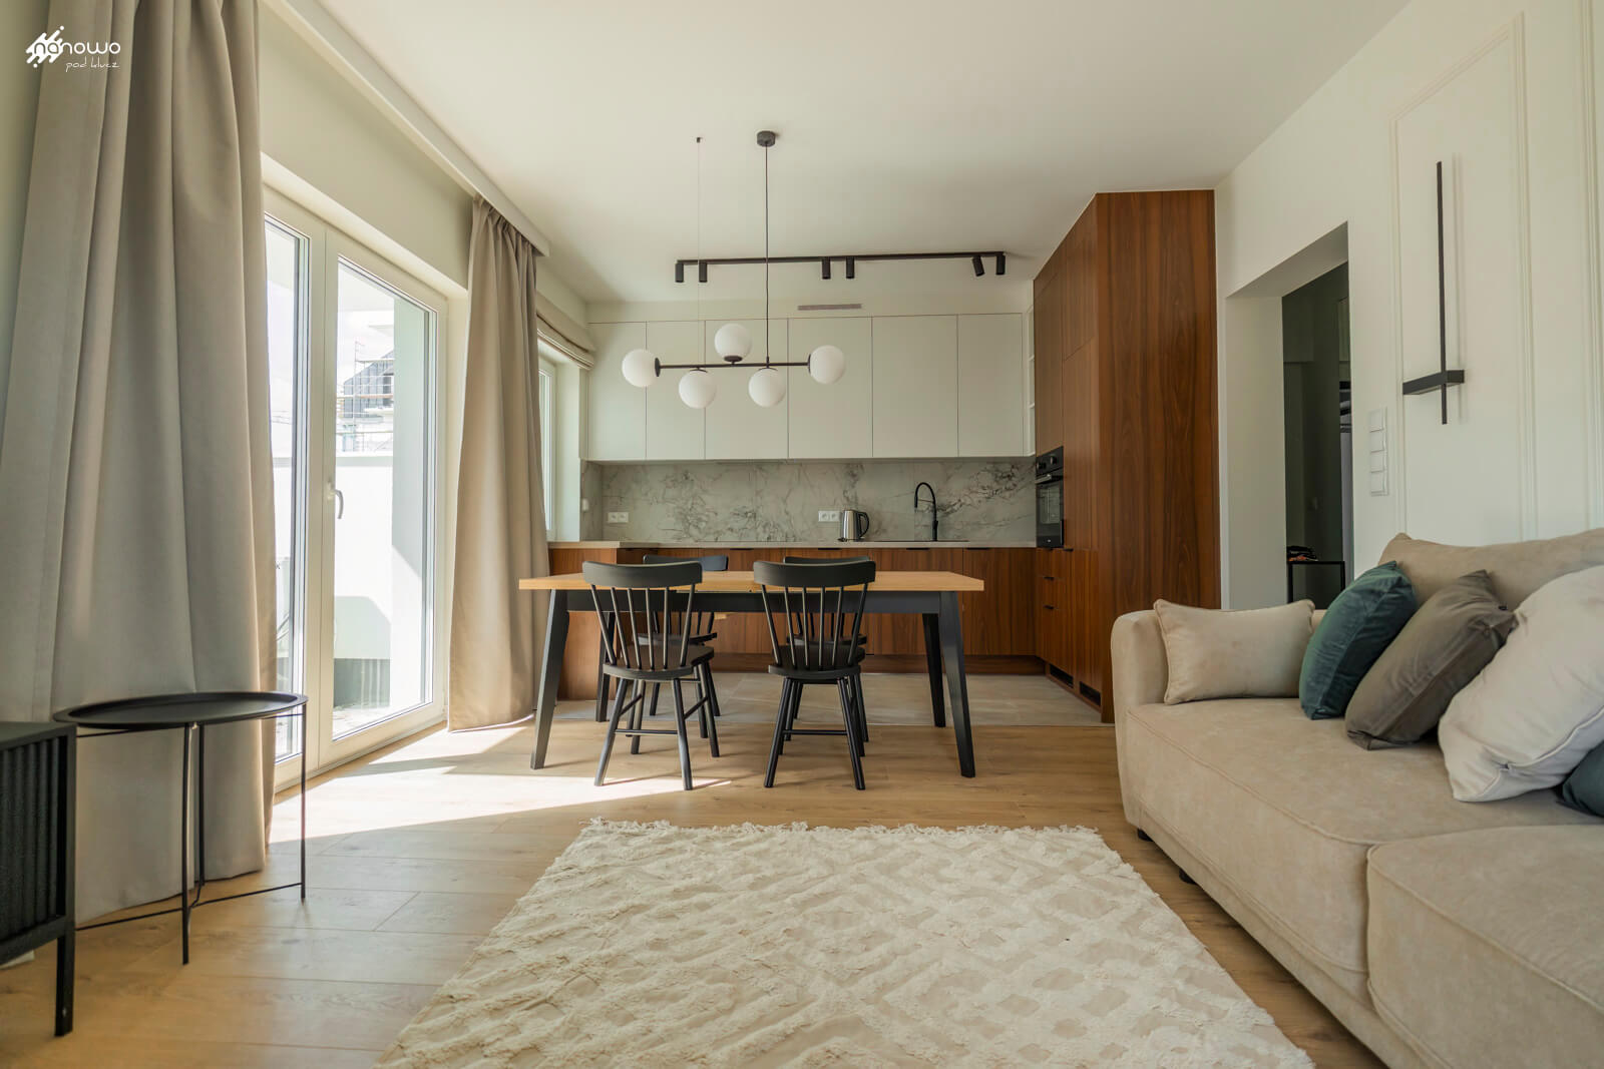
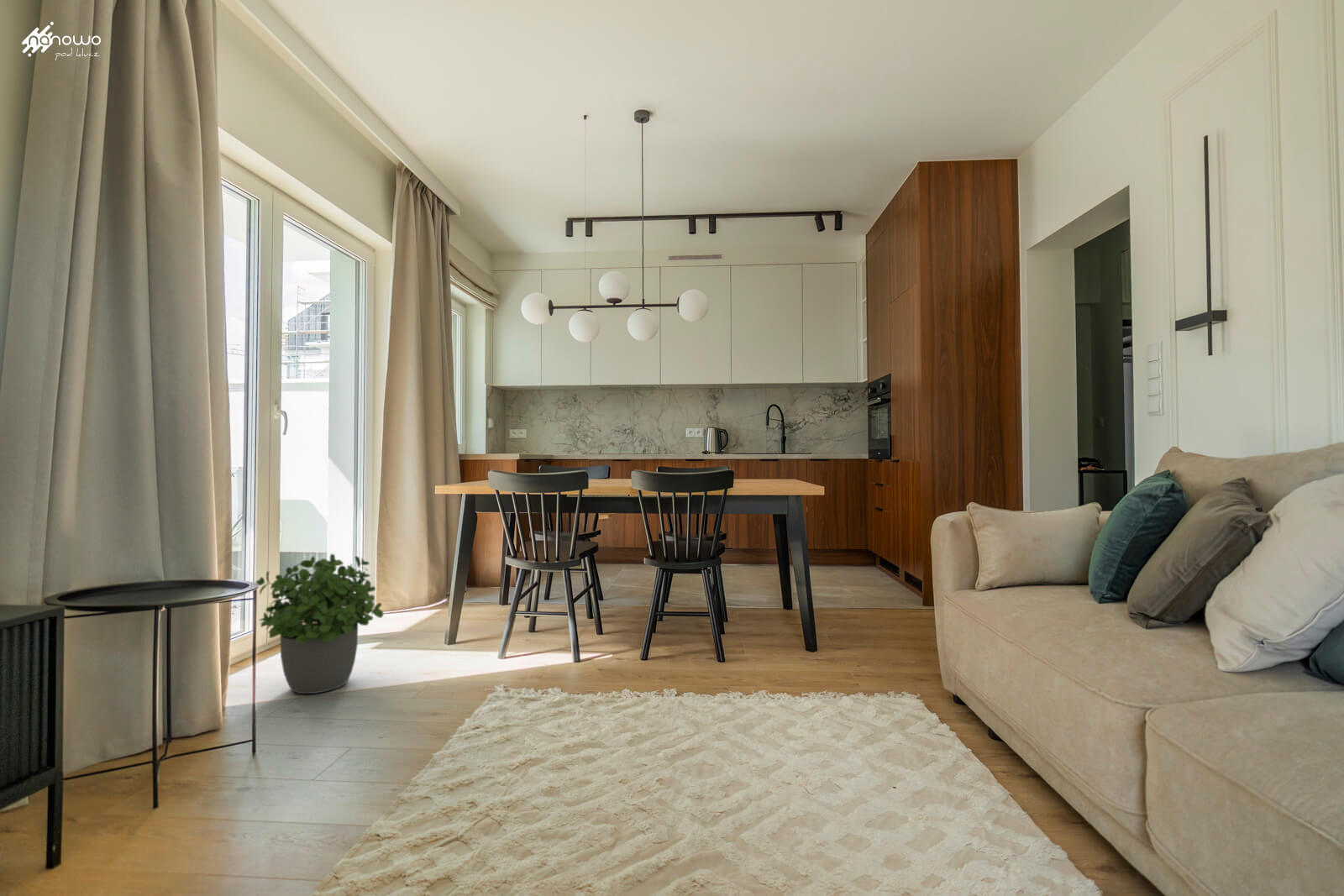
+ potted plant (323, 619)
